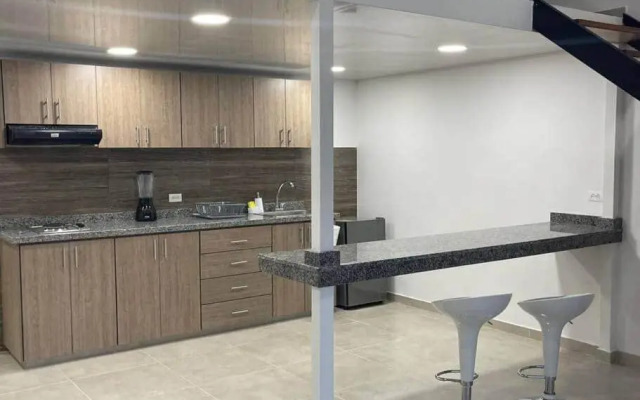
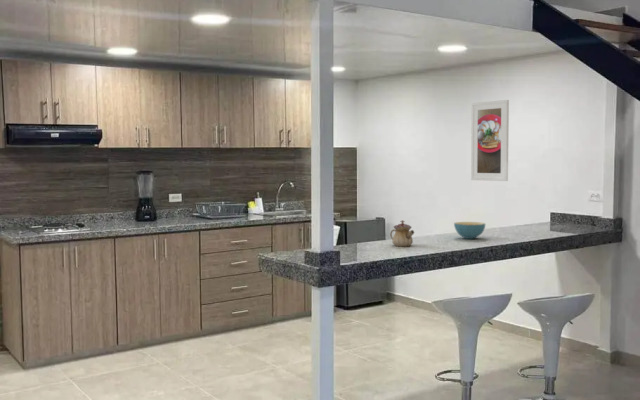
+ cereal bowl (469, 230)
+ teapot (401, 232)
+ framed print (489, 141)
